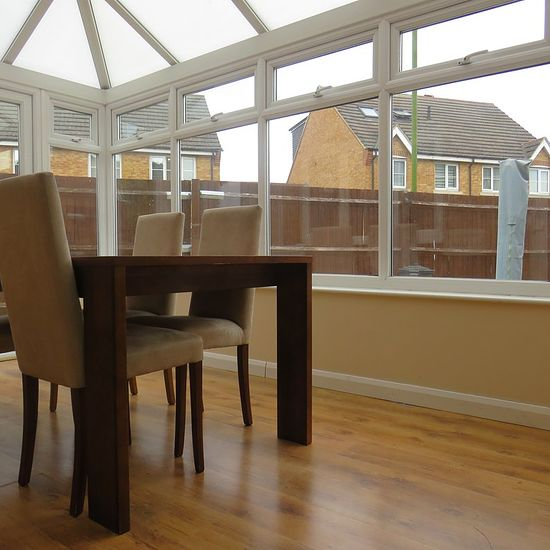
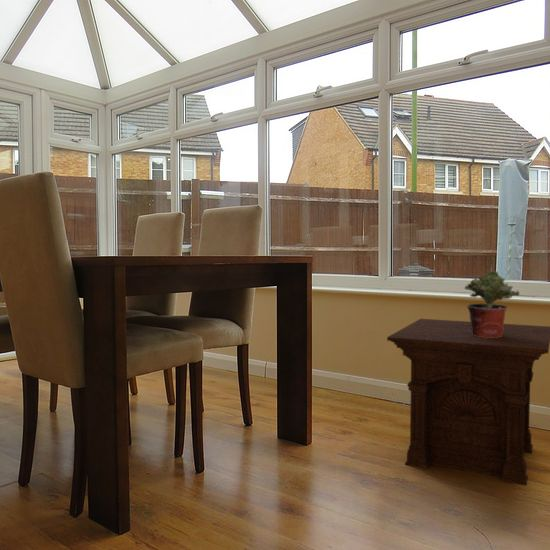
+ side table (472, 394)
+ potted plant (492, 302)
